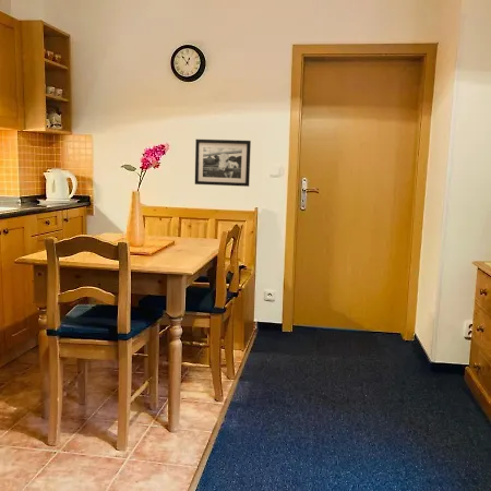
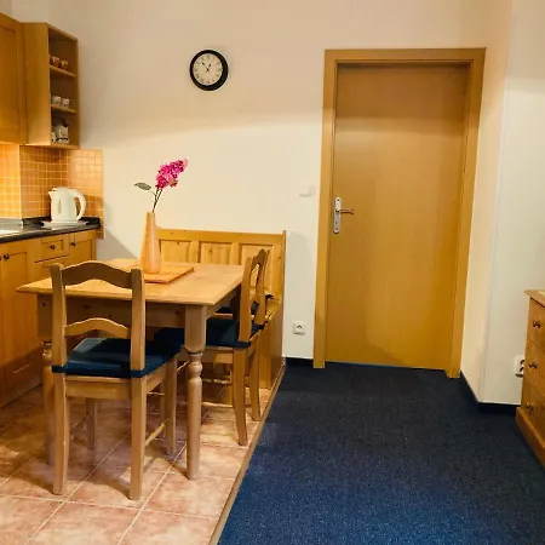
- picture frame (221, 163)
